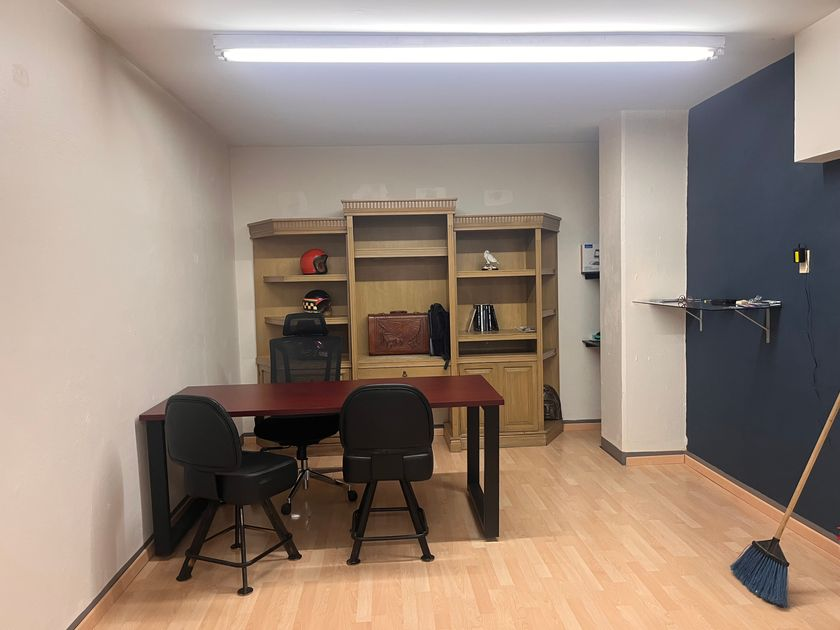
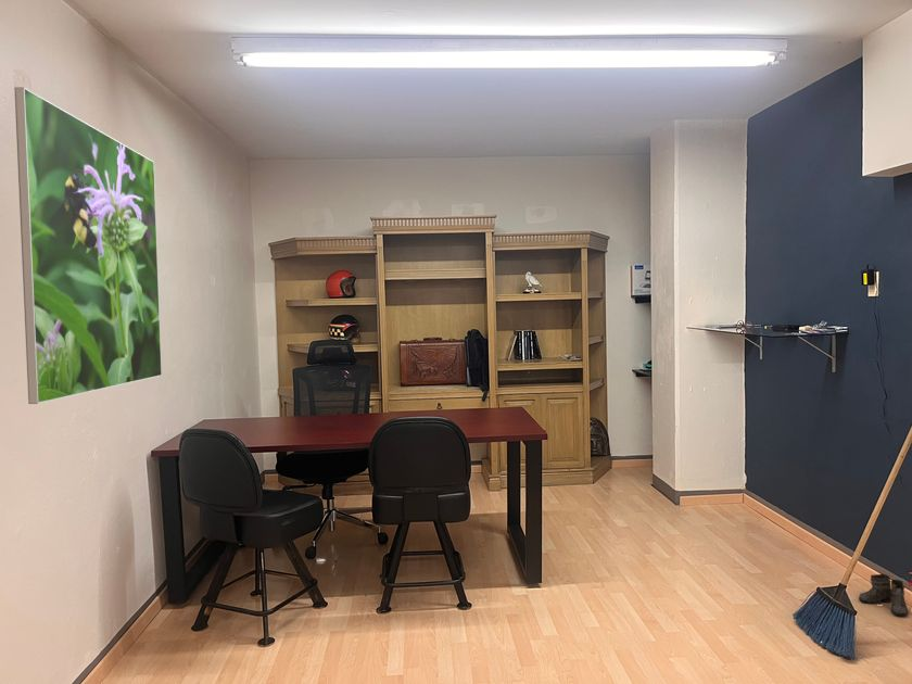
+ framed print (102, 259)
+ boots (884, 592)
